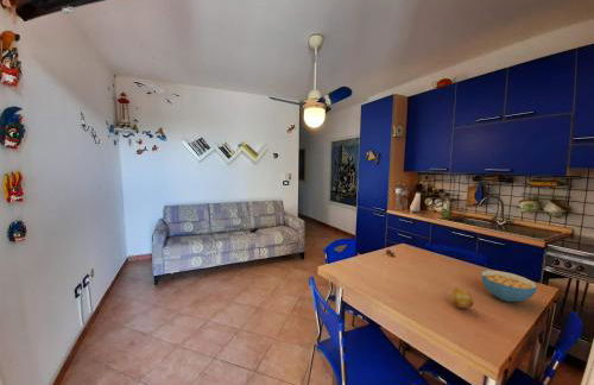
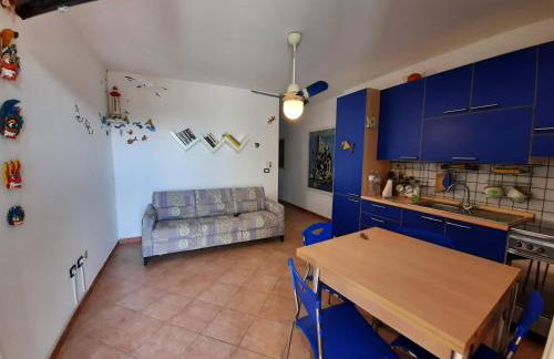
- fruit (462, 298)
- cereal bowl (506, 288)
